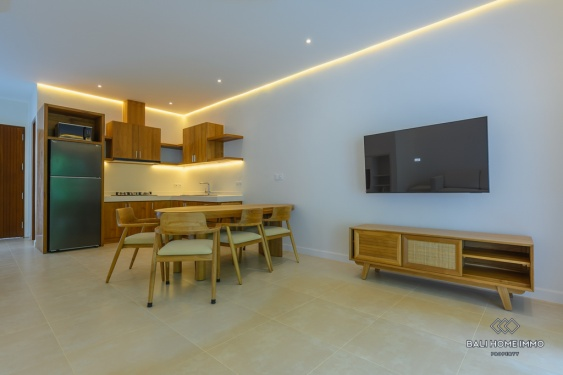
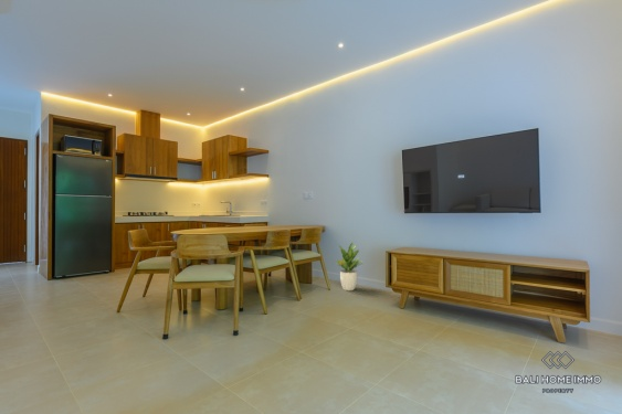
+ potted plant (347, 265)
